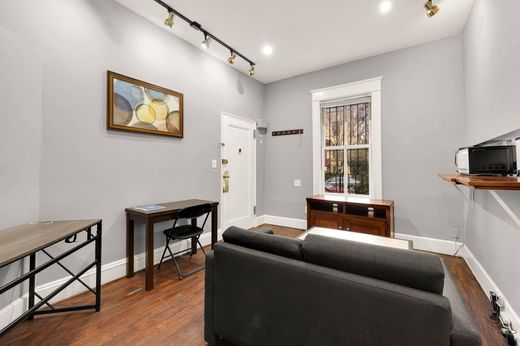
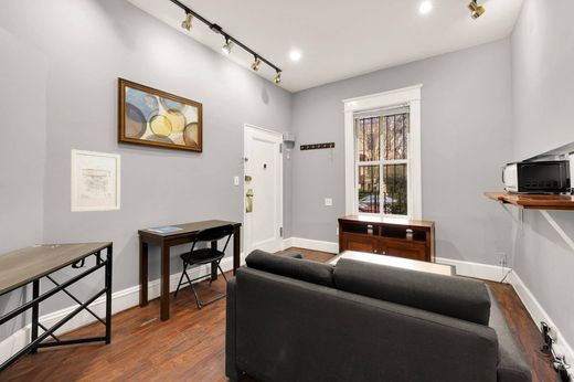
+ wall art (96, 181)
